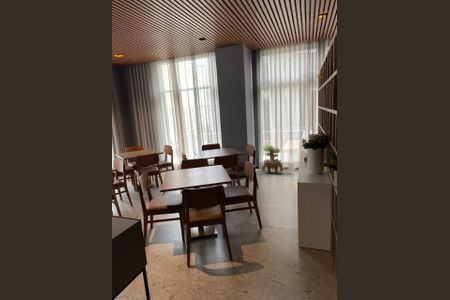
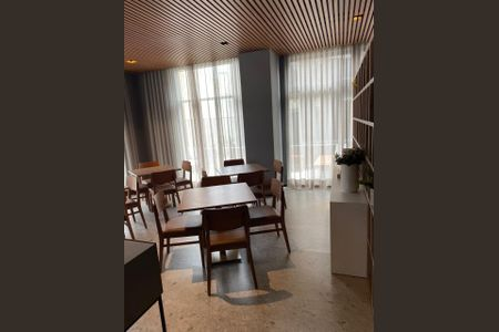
- potted tree (272, 159)
